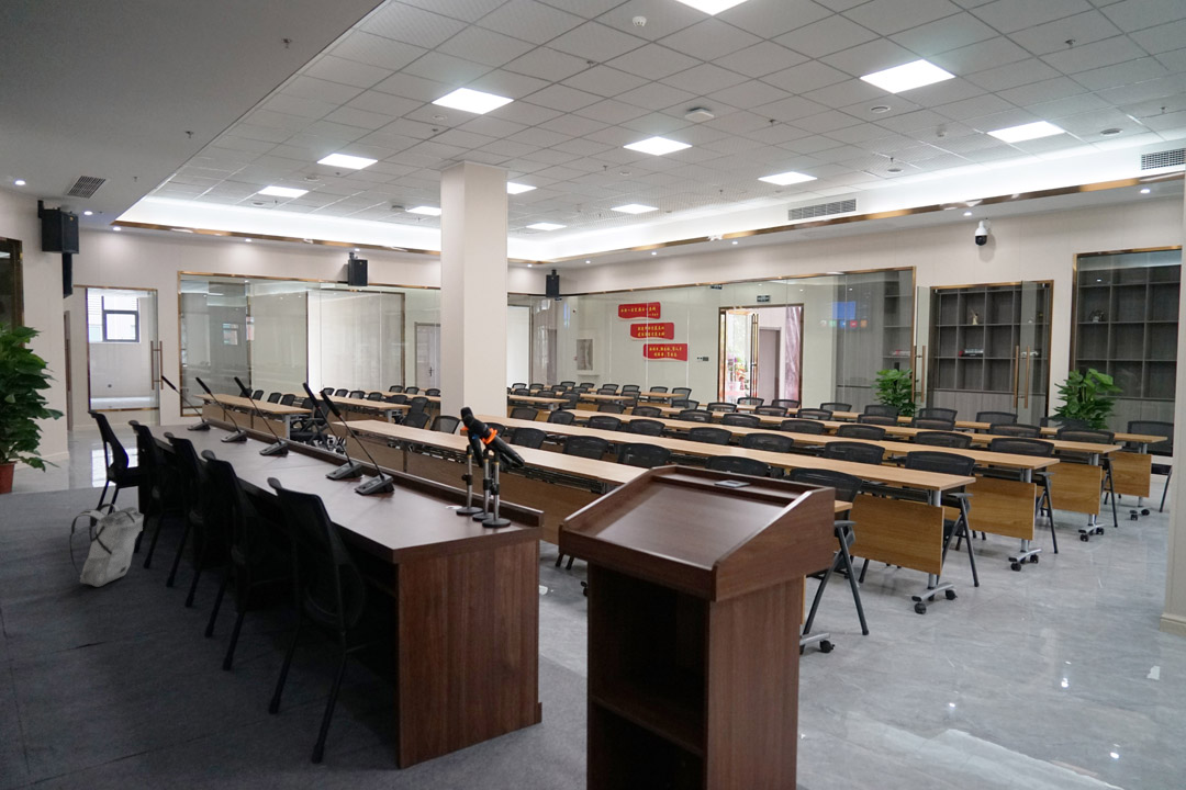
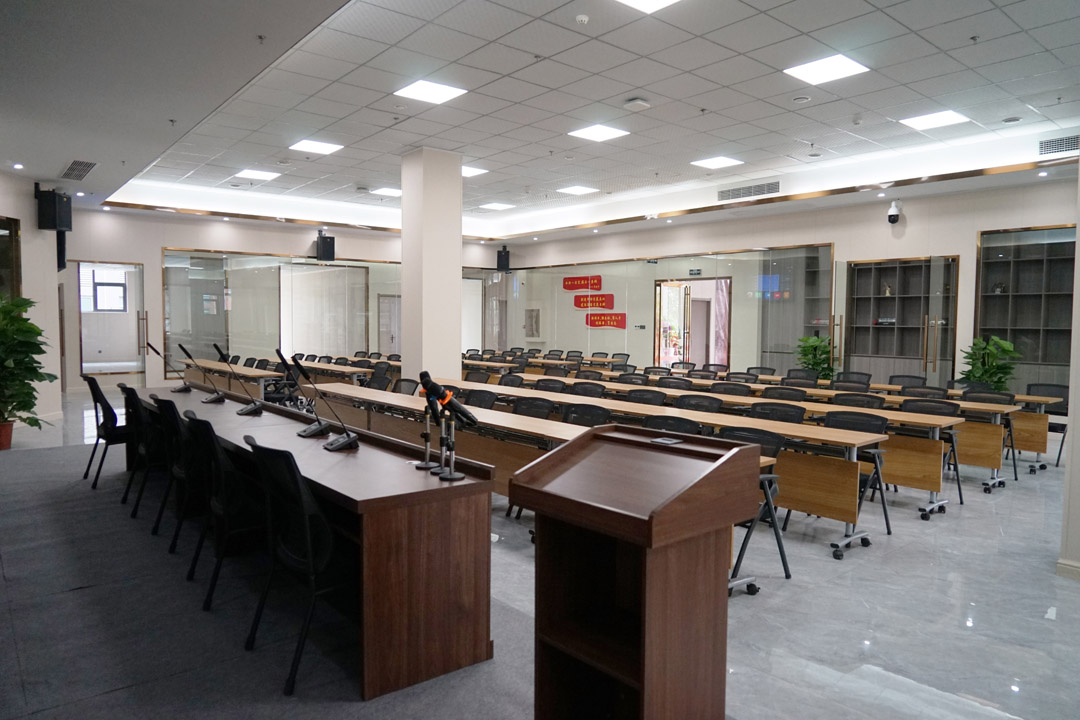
- backpack (107, 543)
